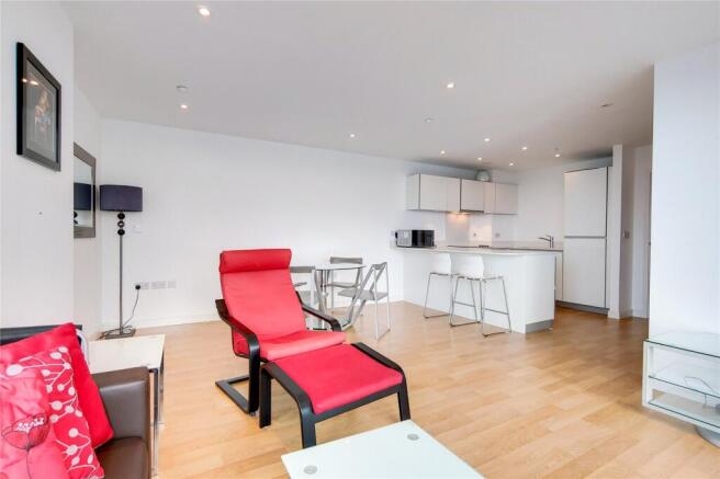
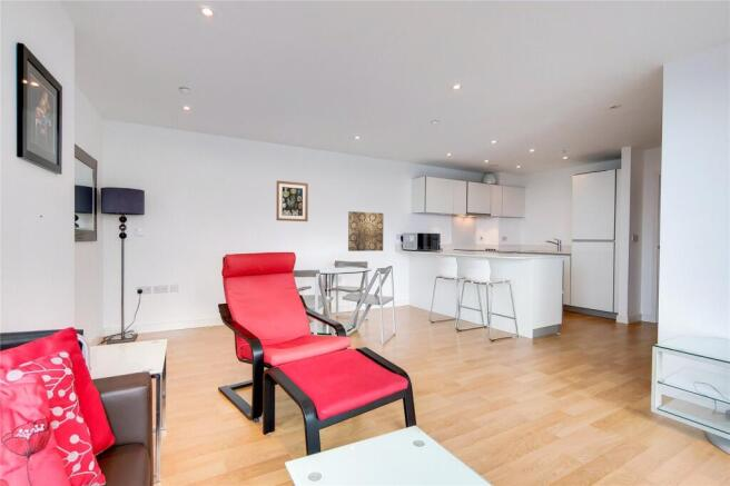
+ wall art (292, 201)
+ wall art (366, 231)
